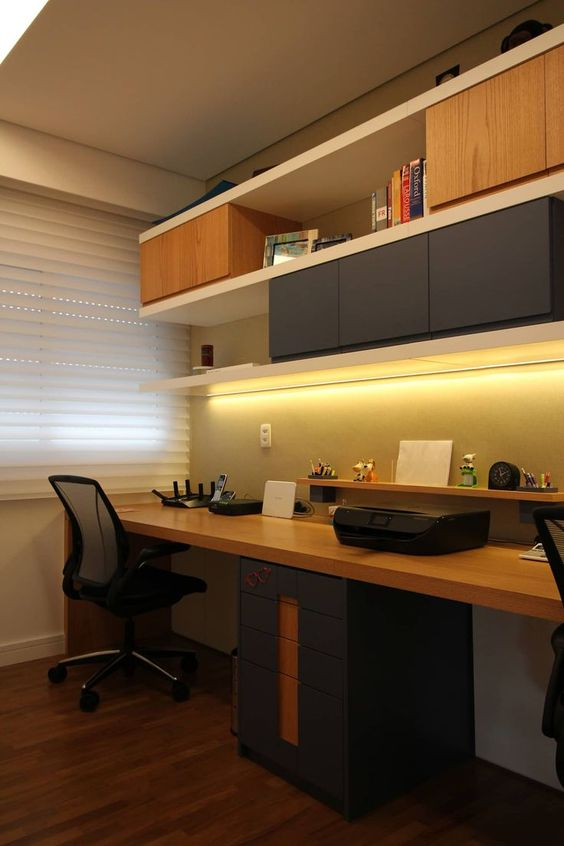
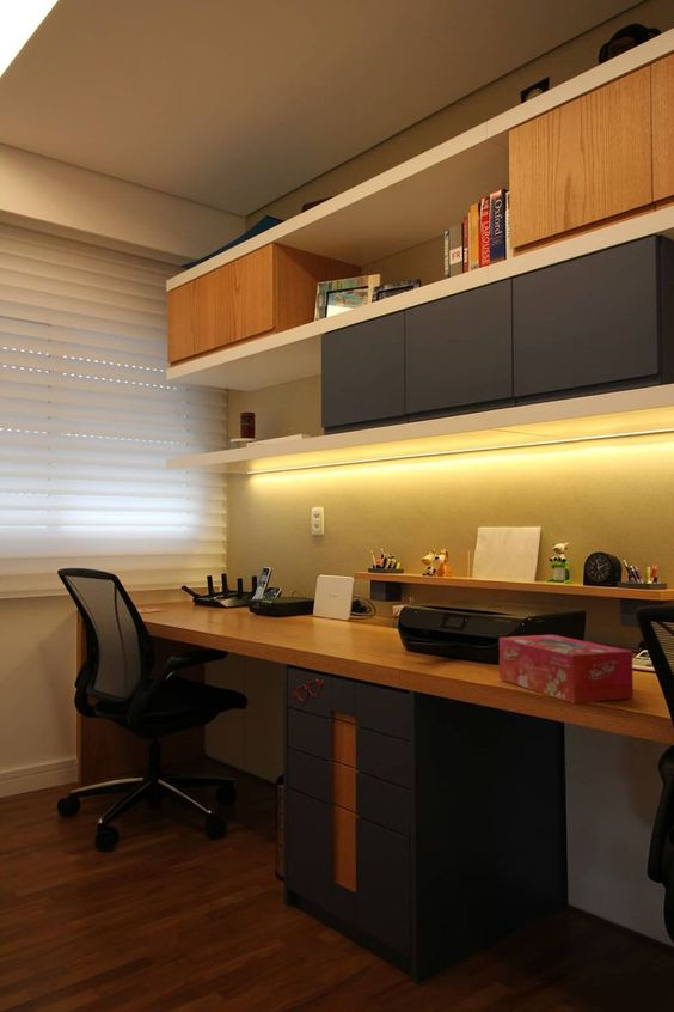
+ tissue box (562, 665)
